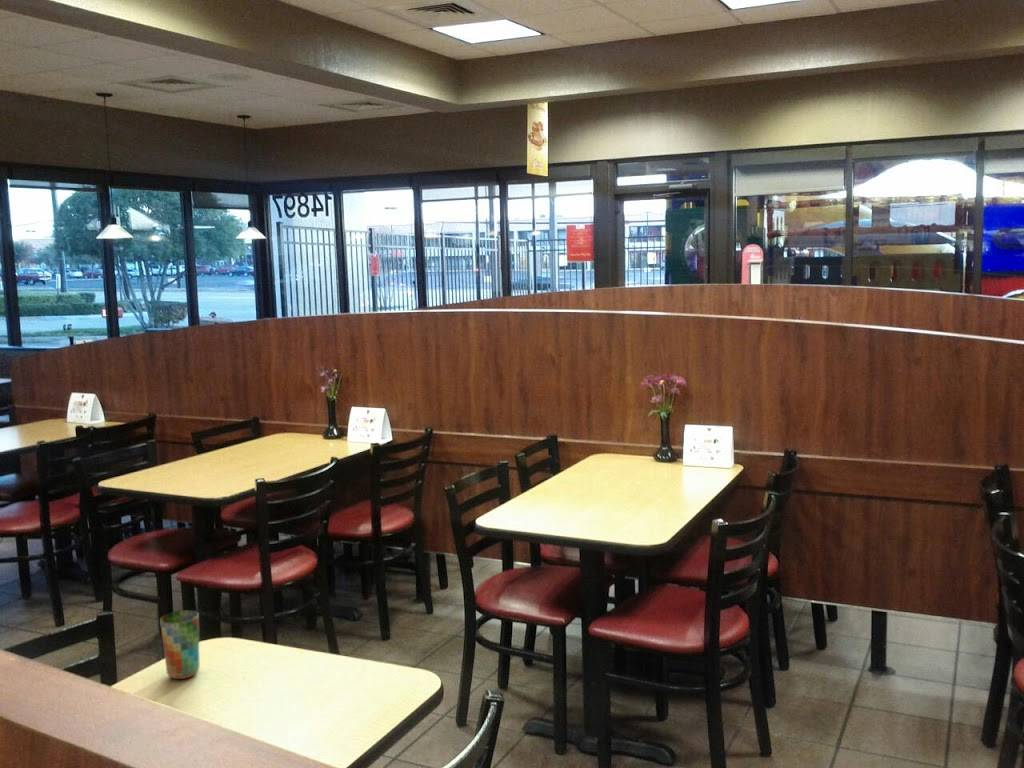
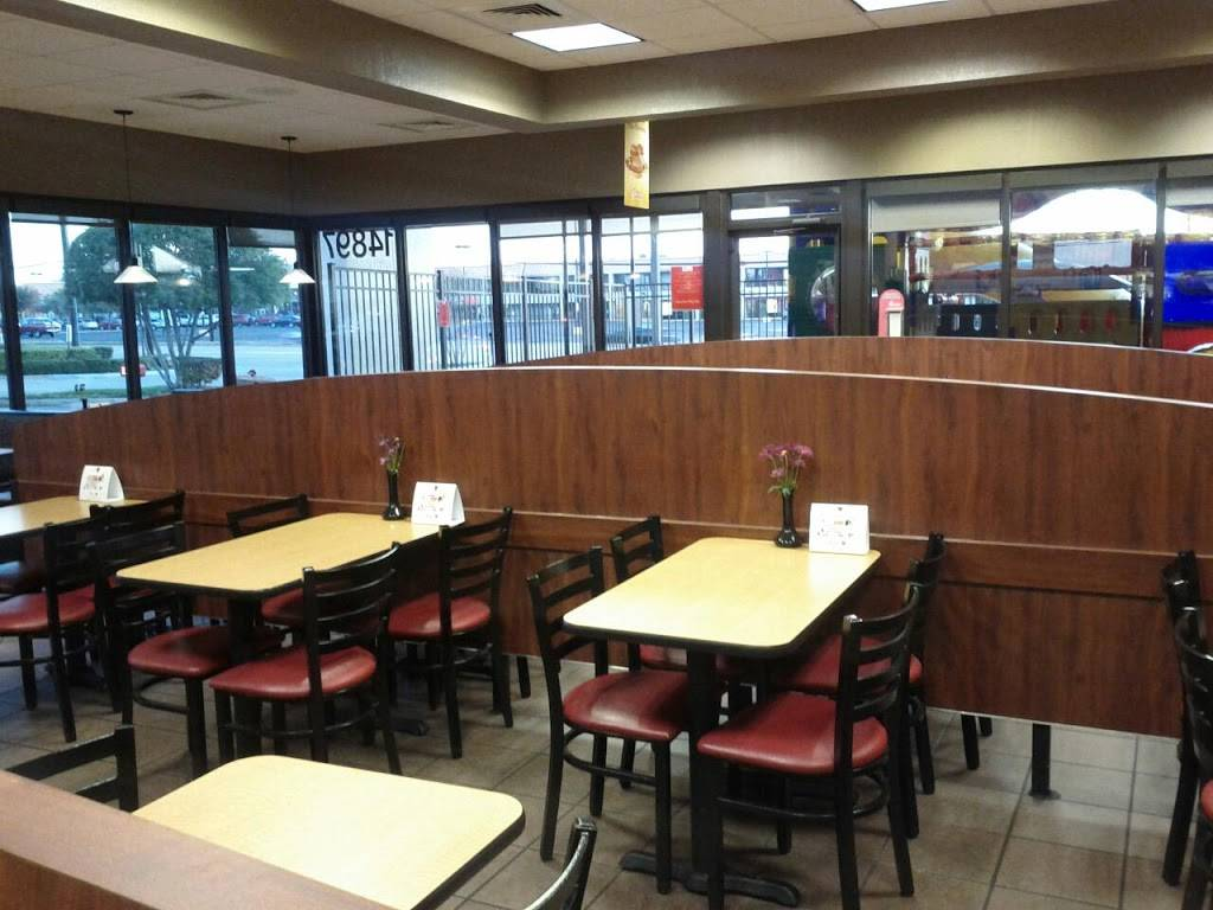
- cup (181, 645)
